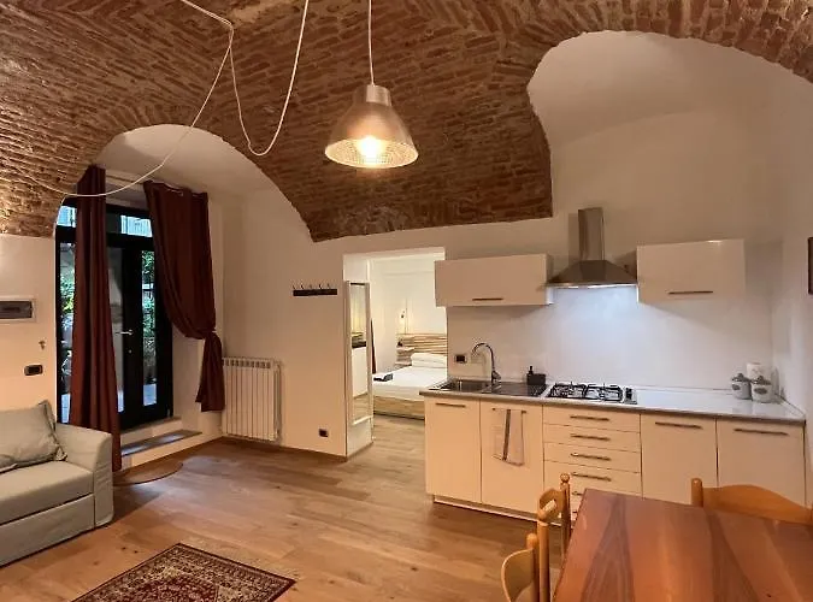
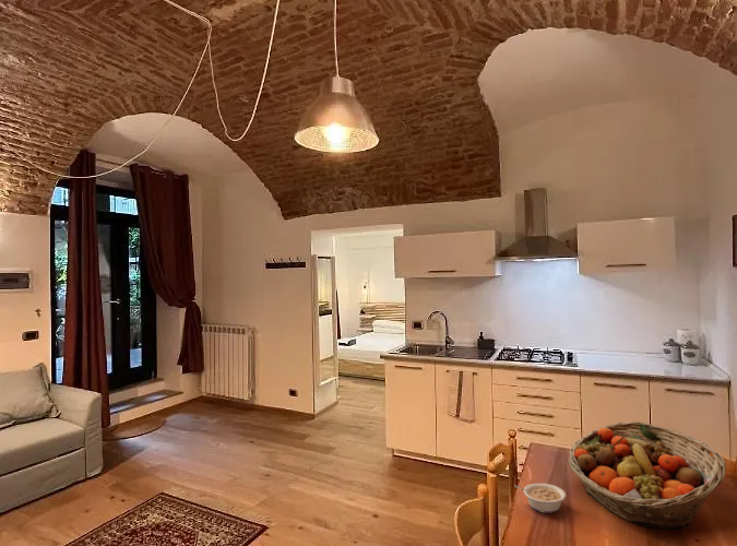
+ fruit basket (639, 468)
+ legume (543, 498)
